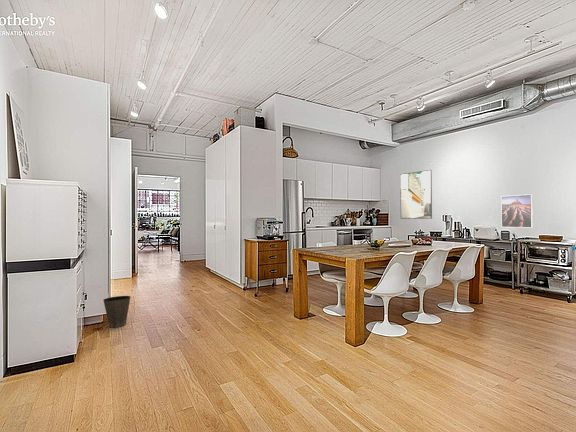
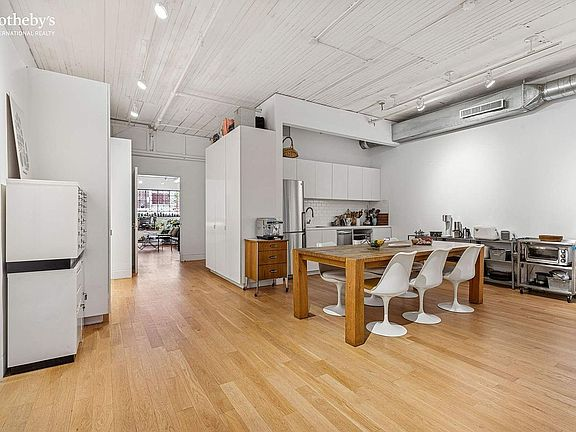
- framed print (516, 211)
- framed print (415, 195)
- waste basket (117, 311)
